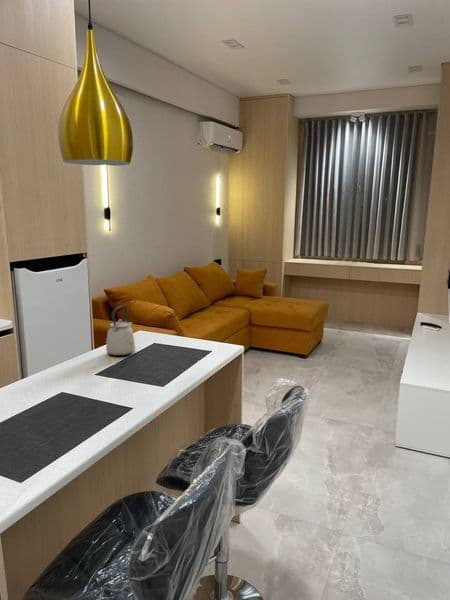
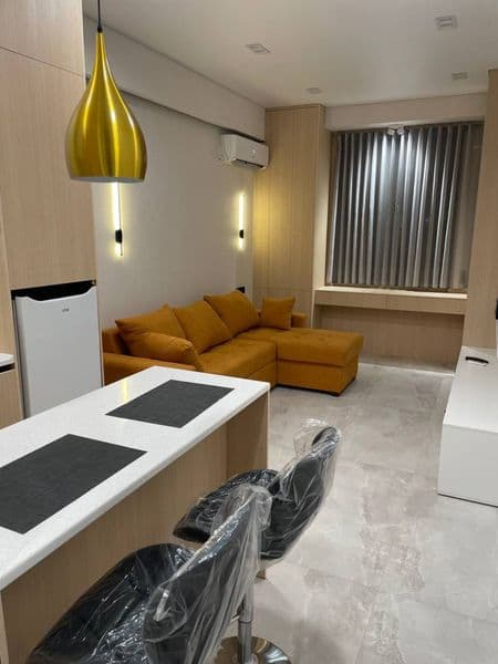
- kettle (122, 328)
